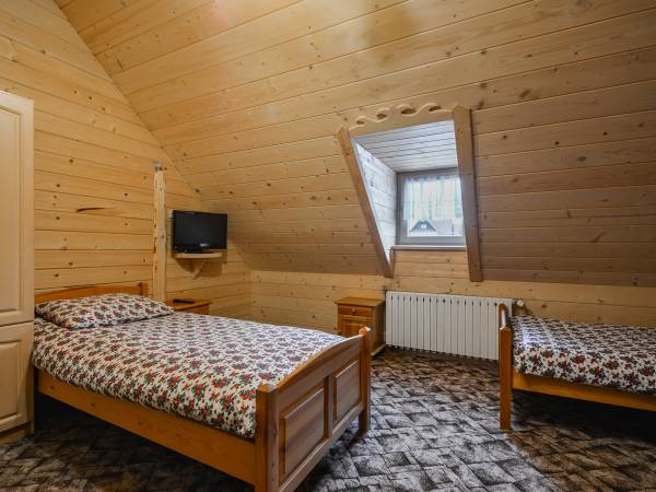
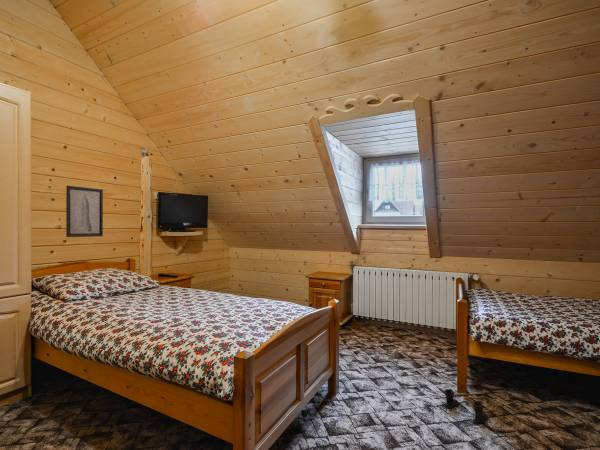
+ boots (458, 403)
+ wall art (85, 212)
